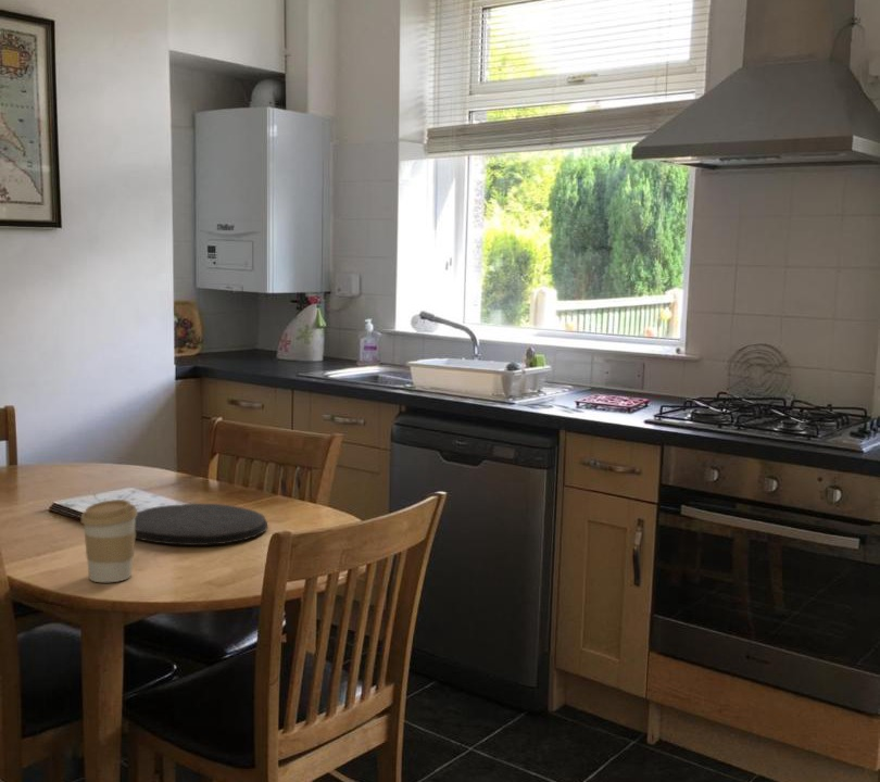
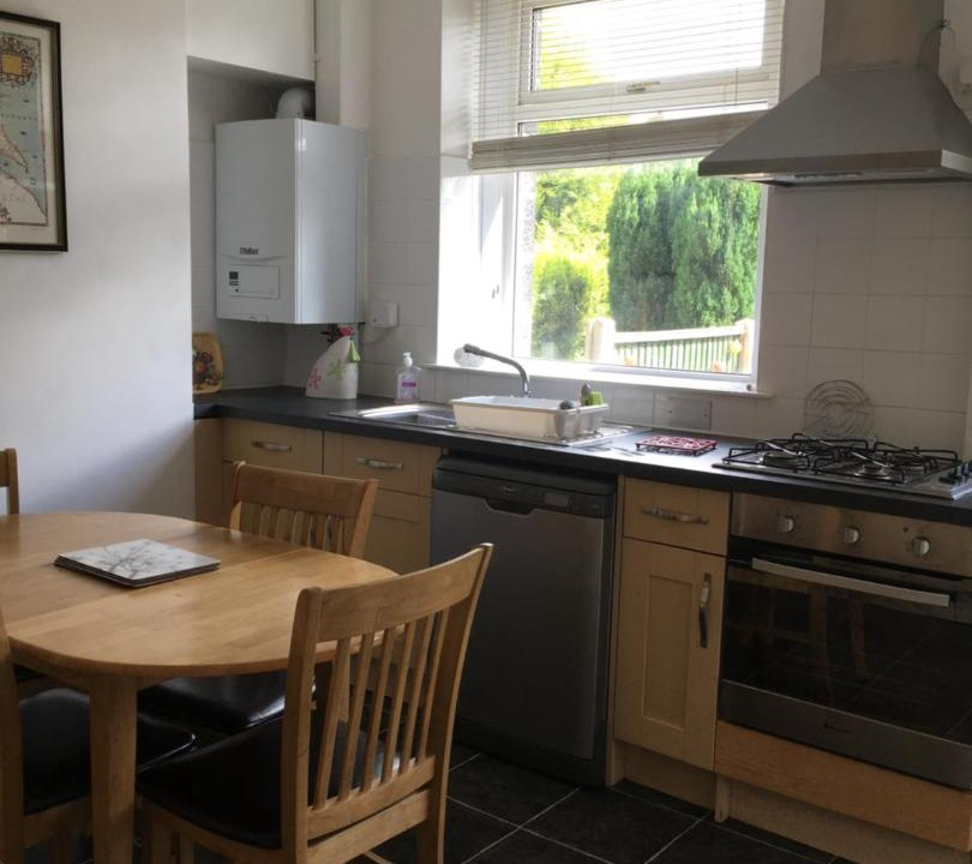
- plate (194, 521)
- coffee cup (110, 540)
